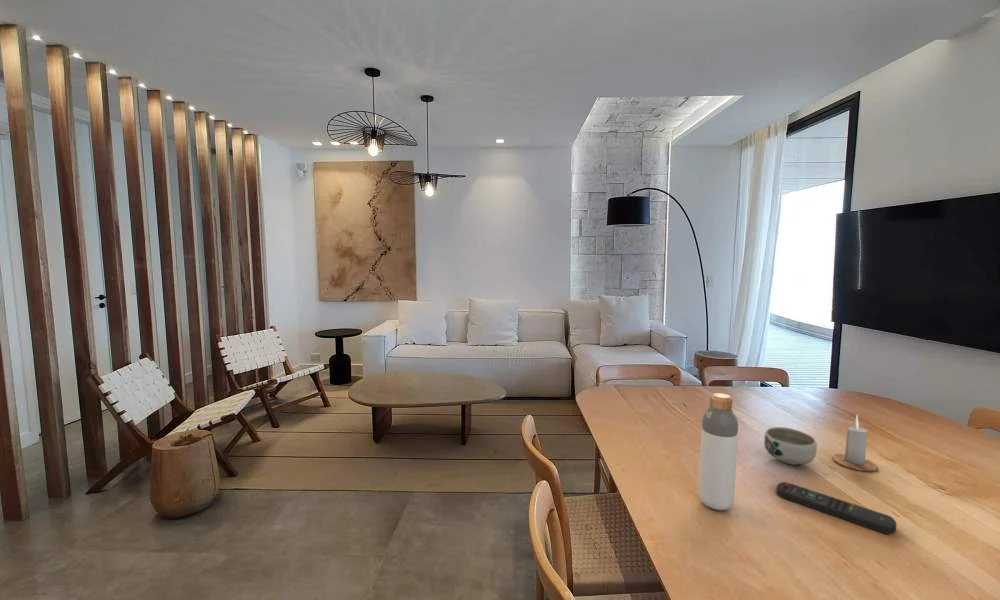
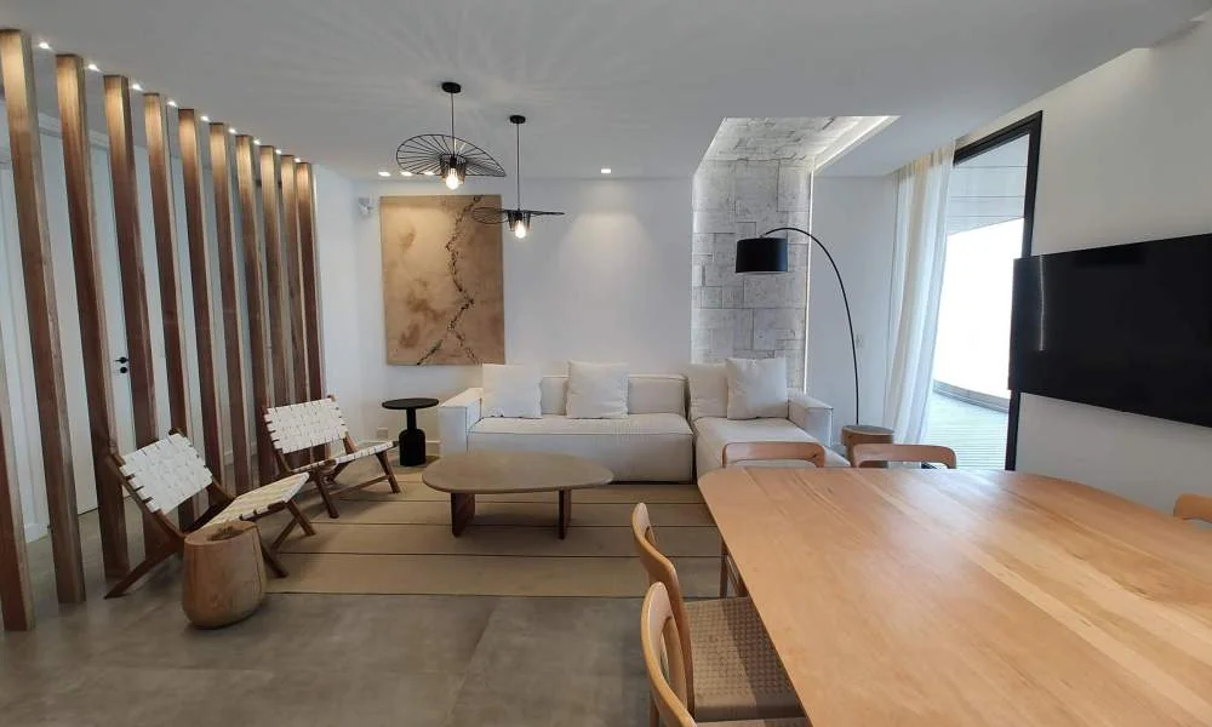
- candle (856, 438)
- bowl (789, 447)
- bottle (718, 450)
- remote control (831, 505)
